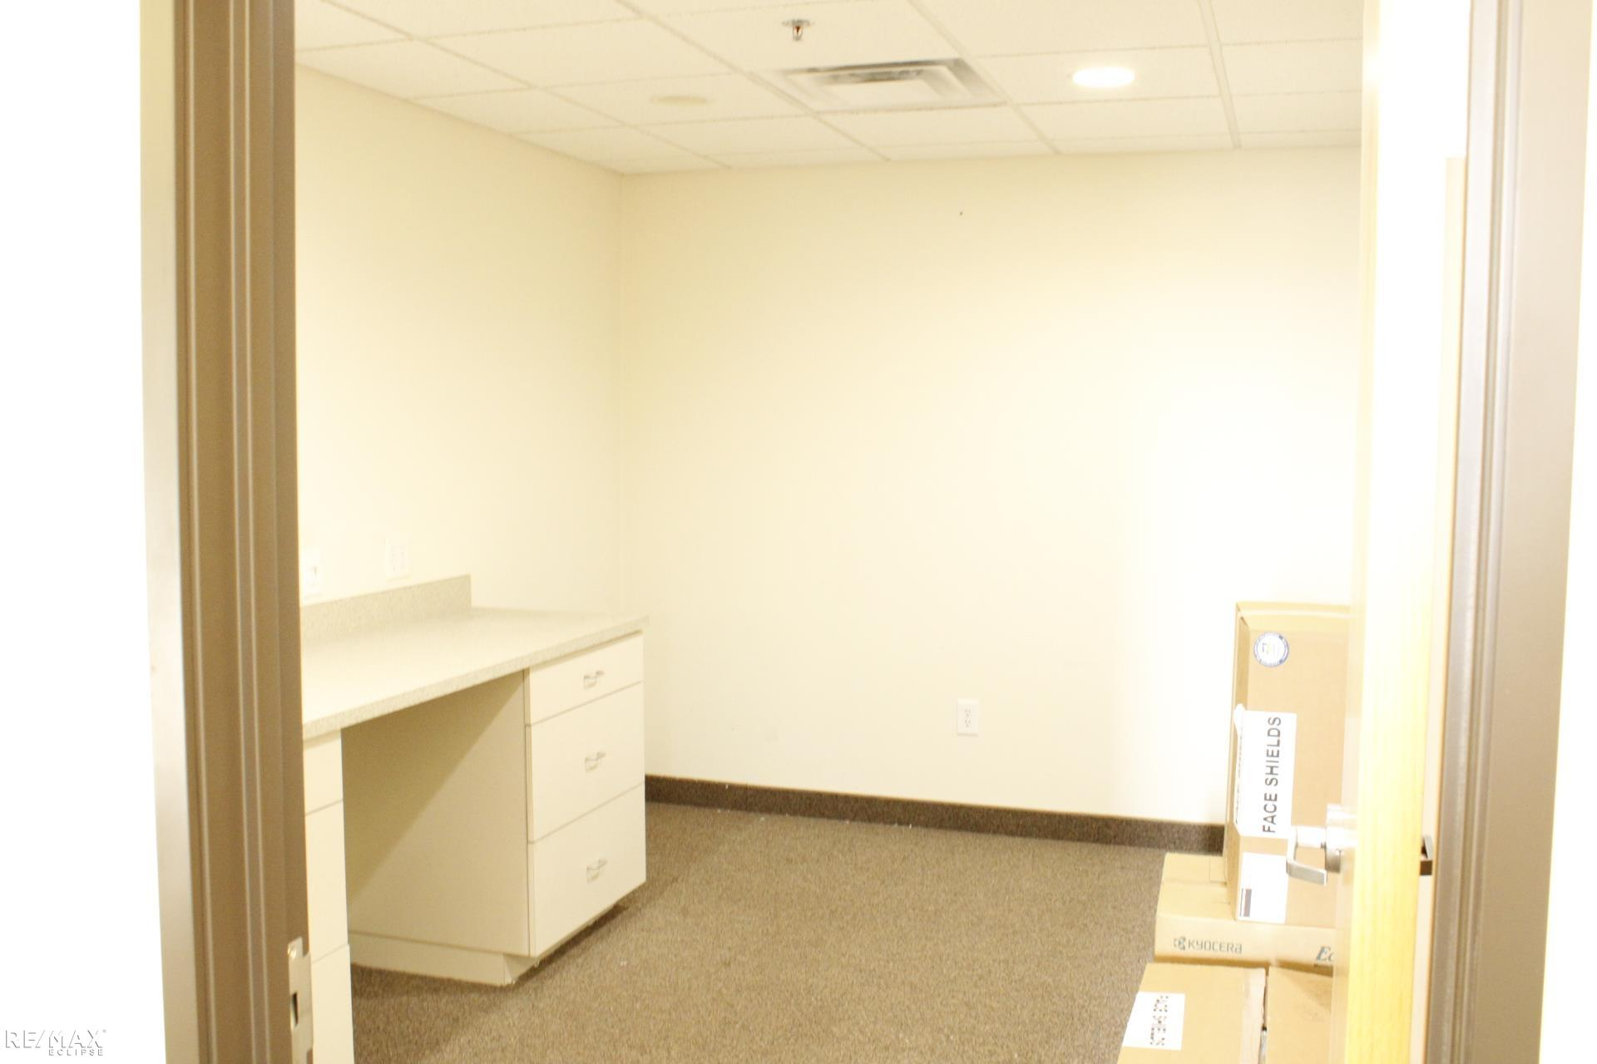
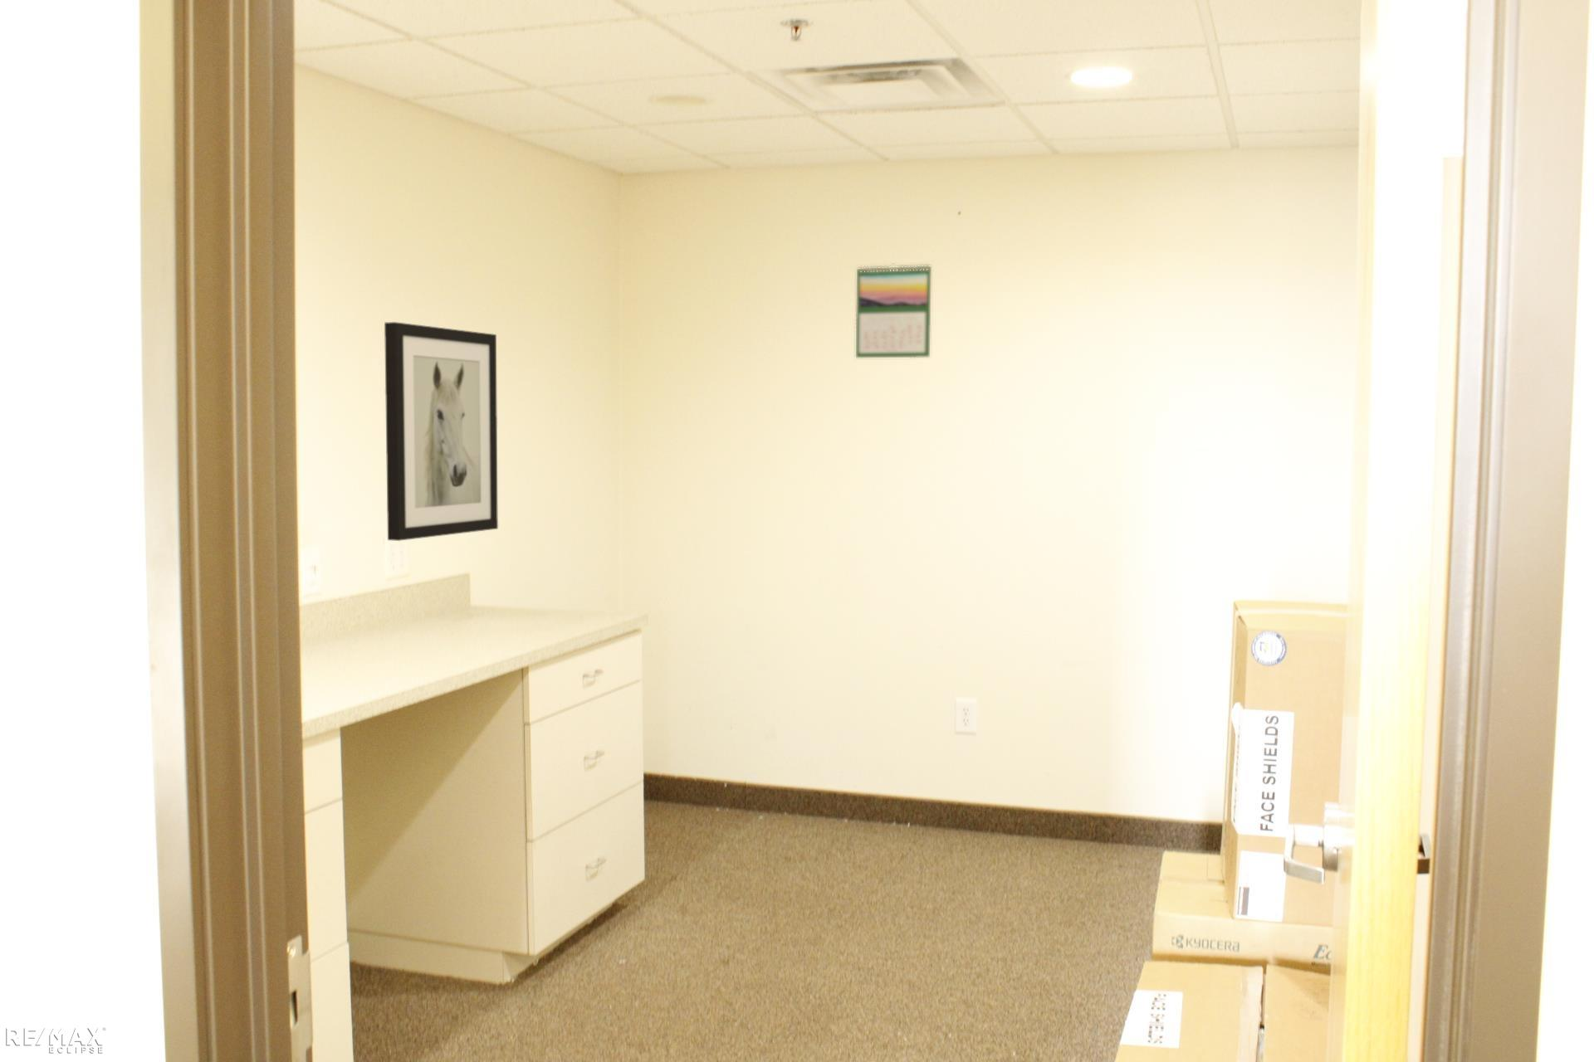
+ calendar (892, 311)
+ wall art (444, 431)
